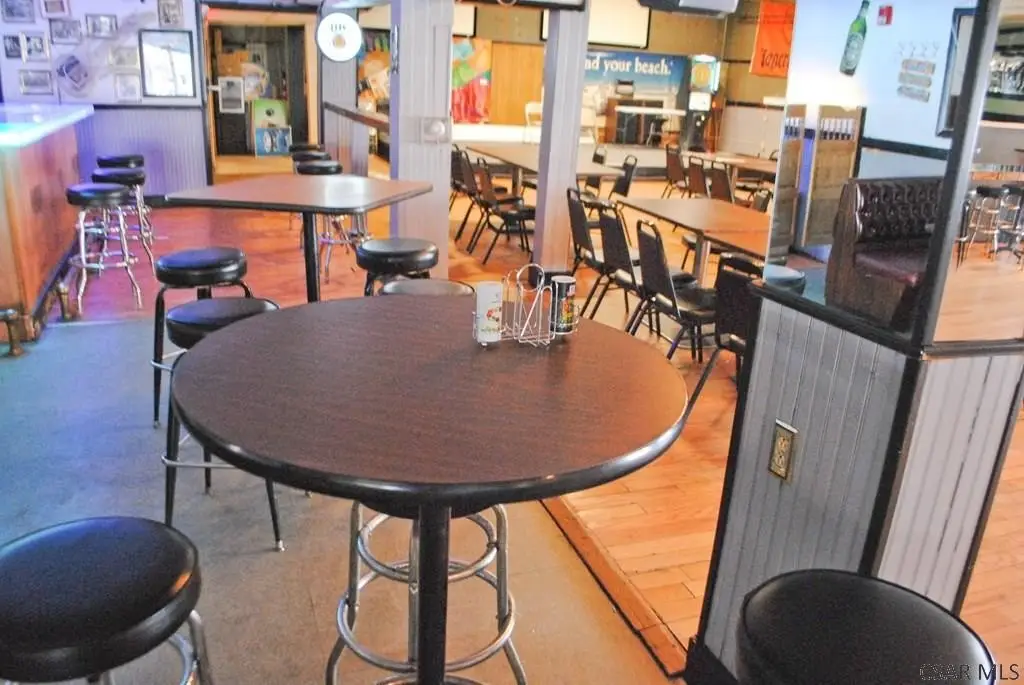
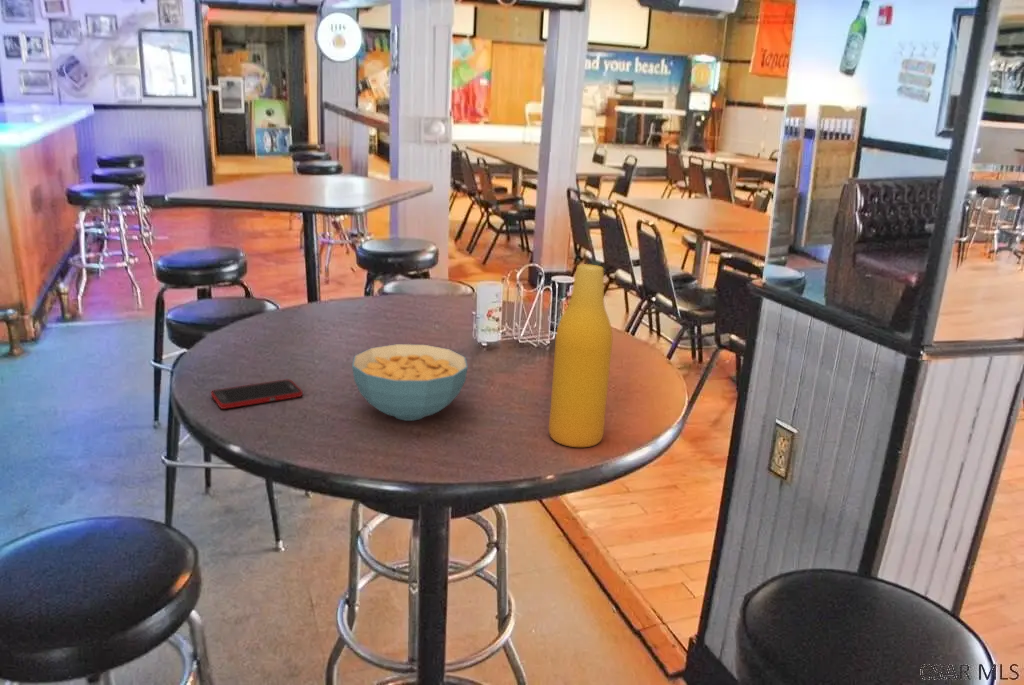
+ beer bottle (582, 354)
+ cell phone (257, 393)
+ cereal bowl (409, 387)
